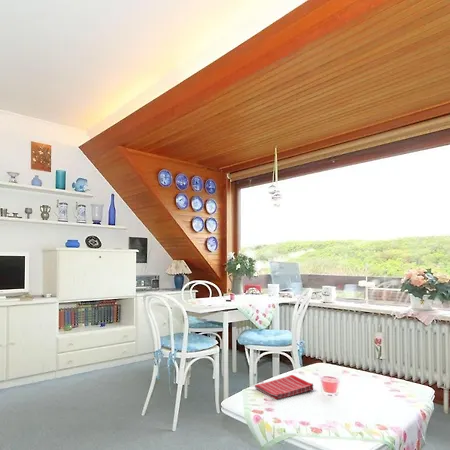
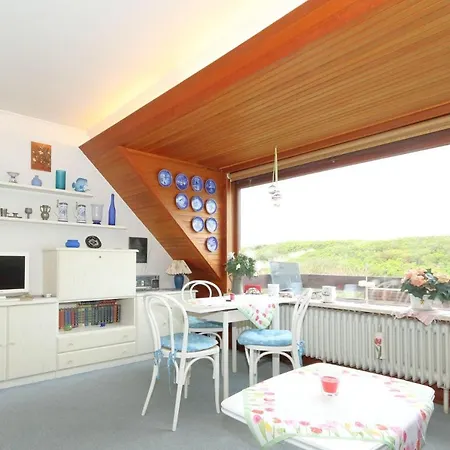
- dish towel (284, 386)
